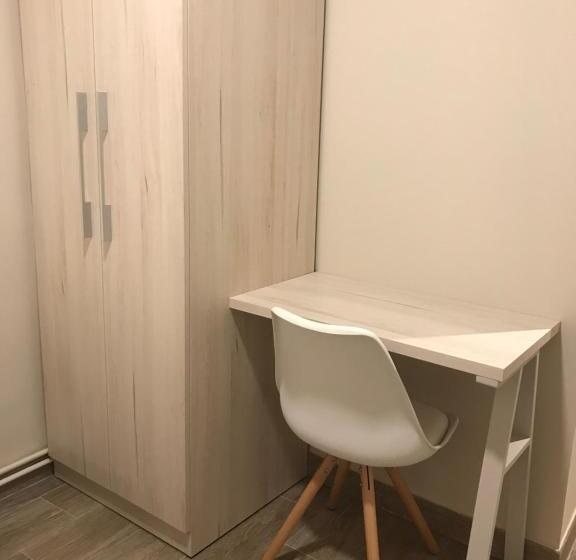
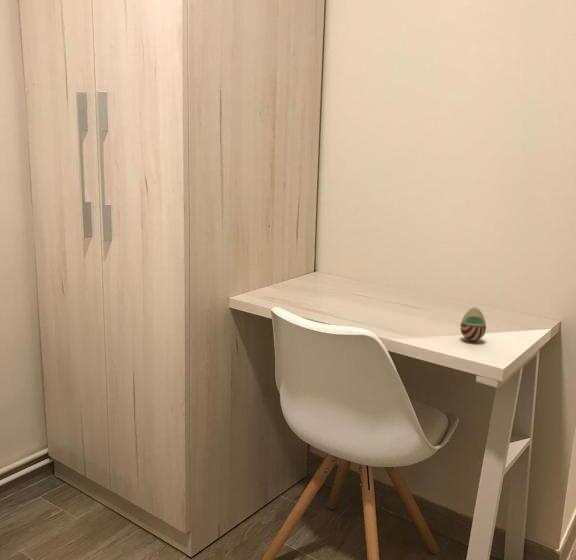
+ decorative egg (473, 324)
